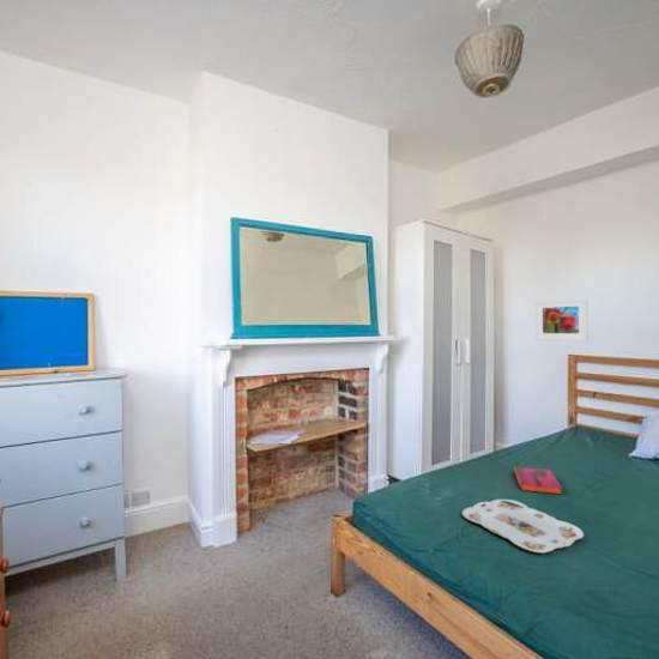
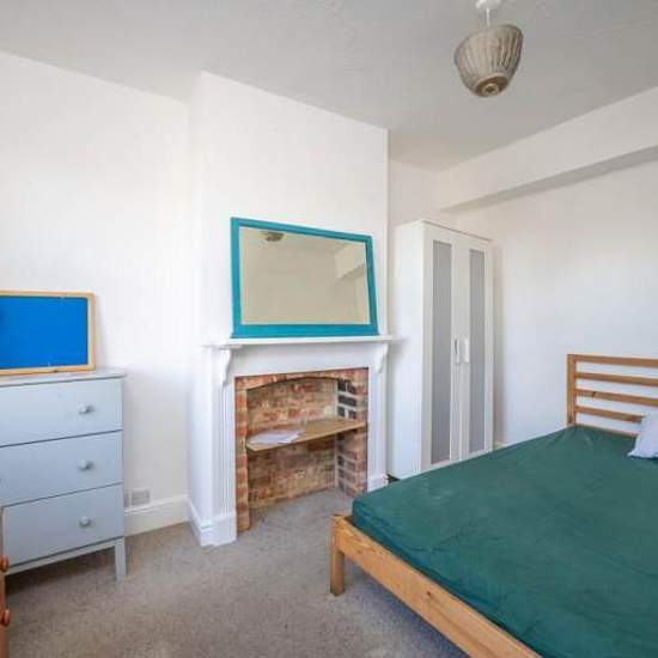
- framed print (560, 320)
- hardback book (536, 479)
- serving tray (519, 522)
